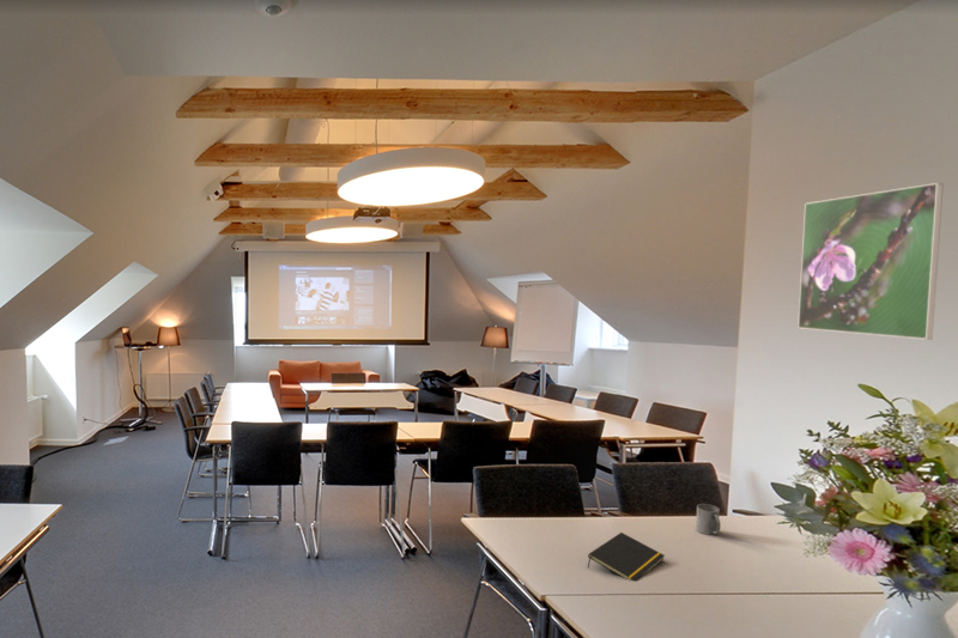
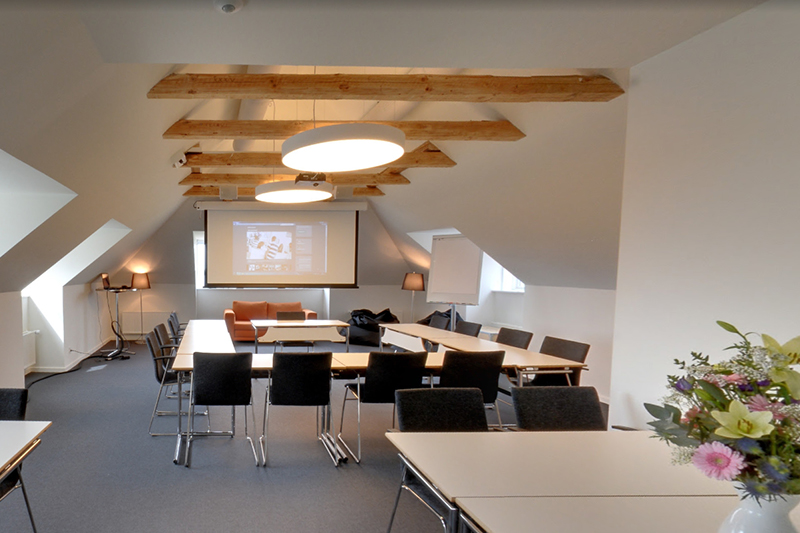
- notepad (626, 555)
- mug (710, 521)
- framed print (861, 263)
